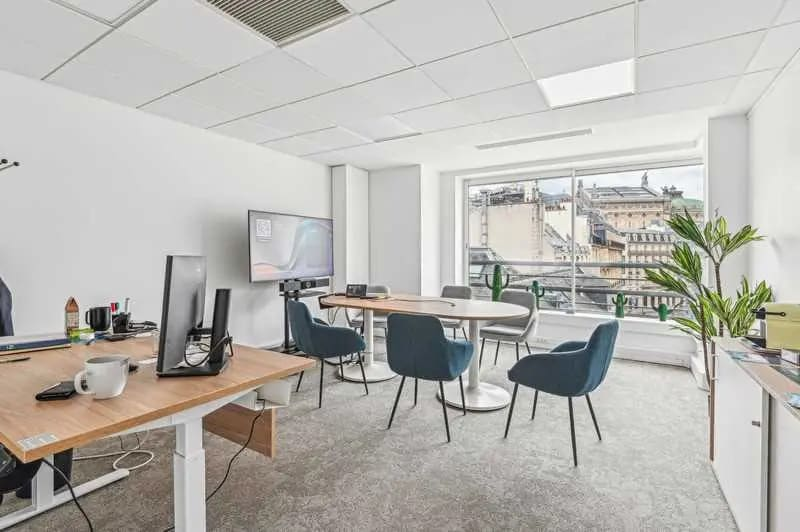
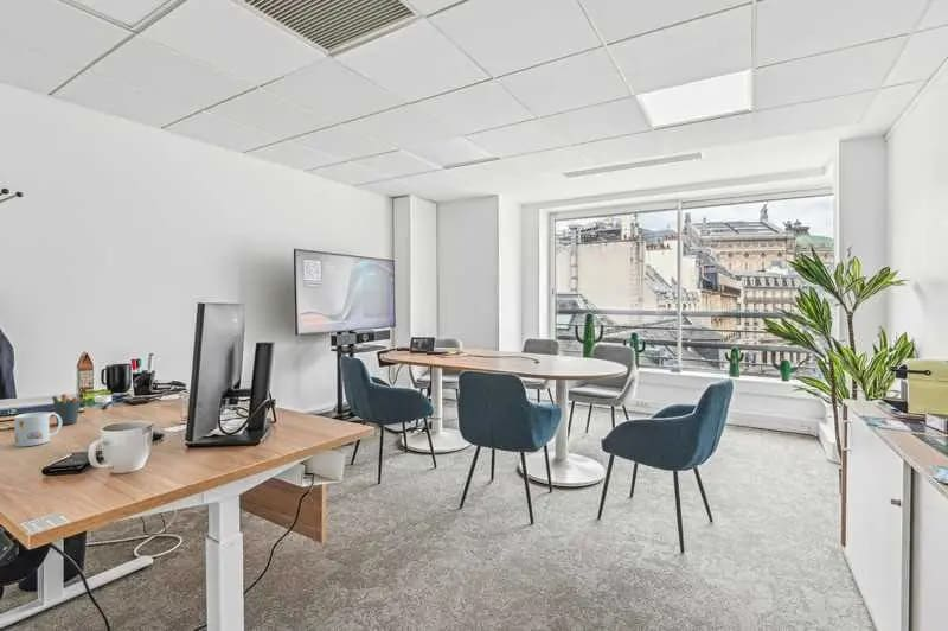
+ mug (39, 427)
+ pen holder (66, 407)
